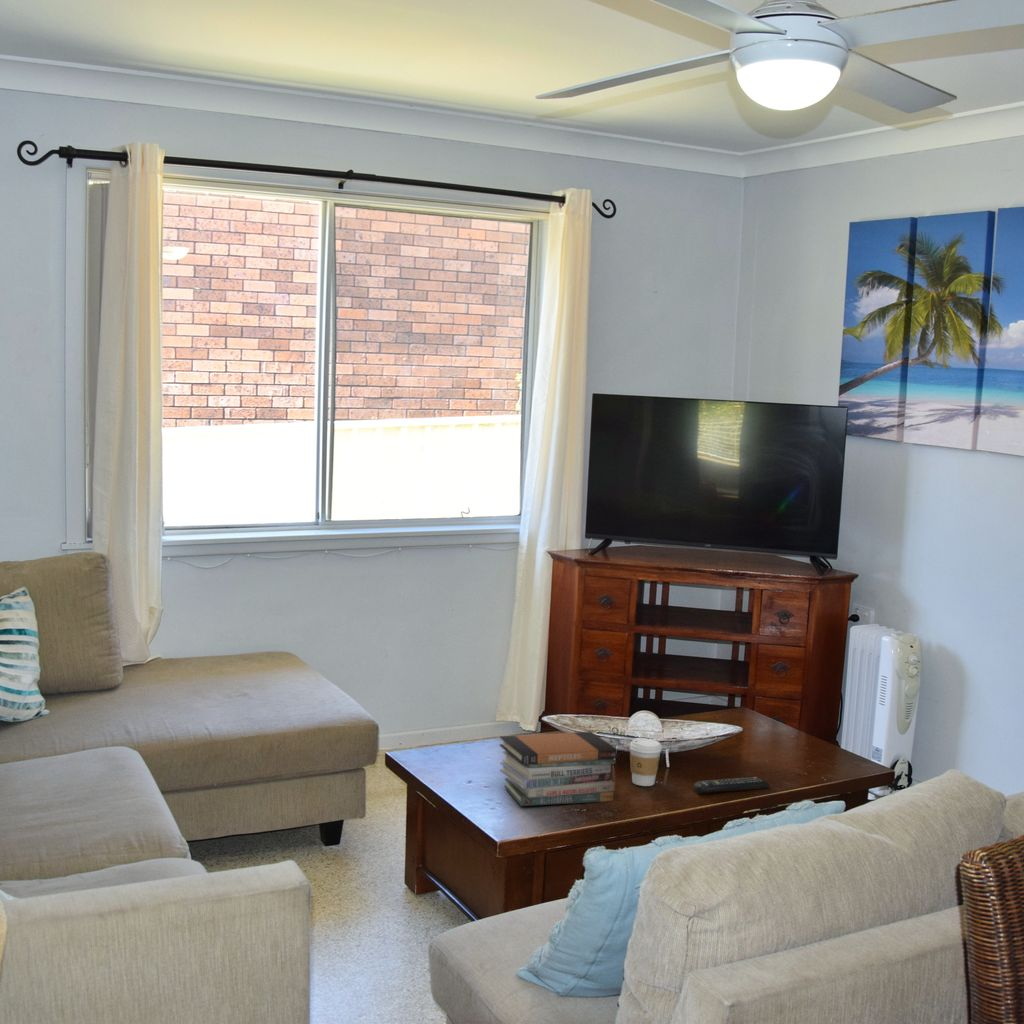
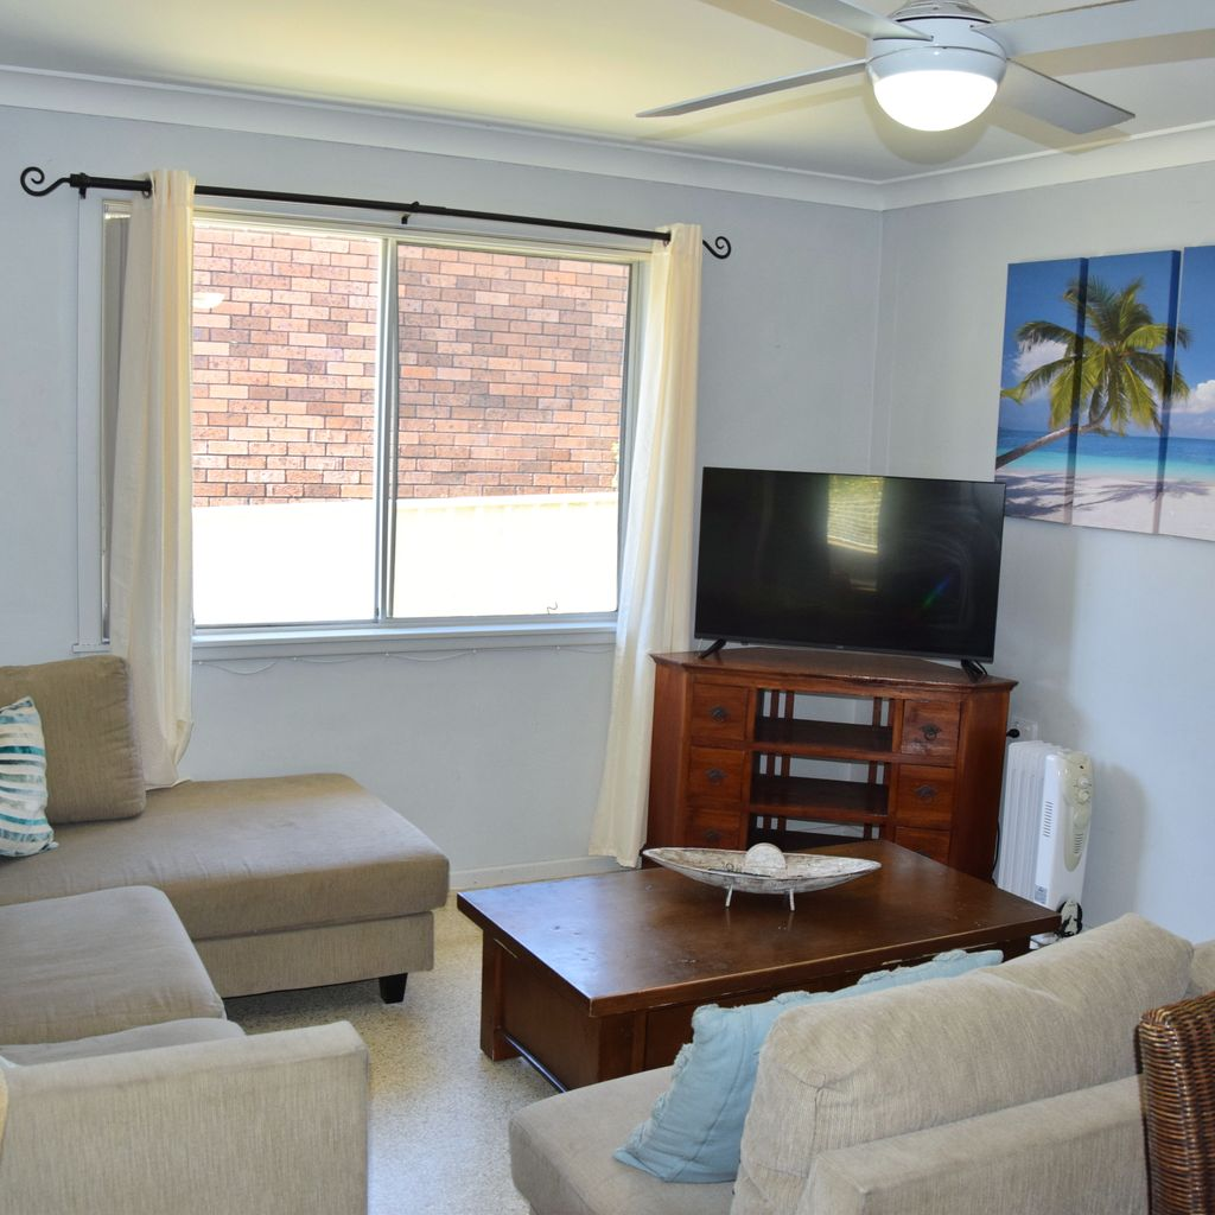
- book stack (556, 768)
- remote control (731, 785)
- coffee cup (644, 761)
